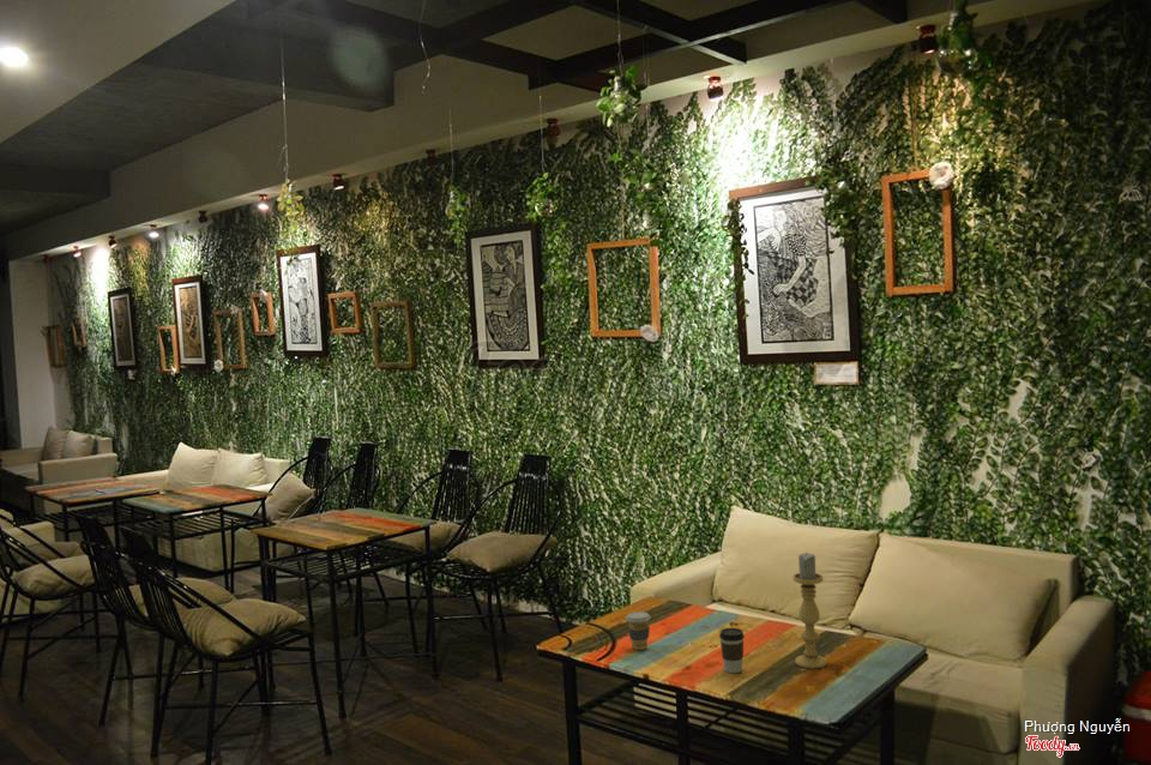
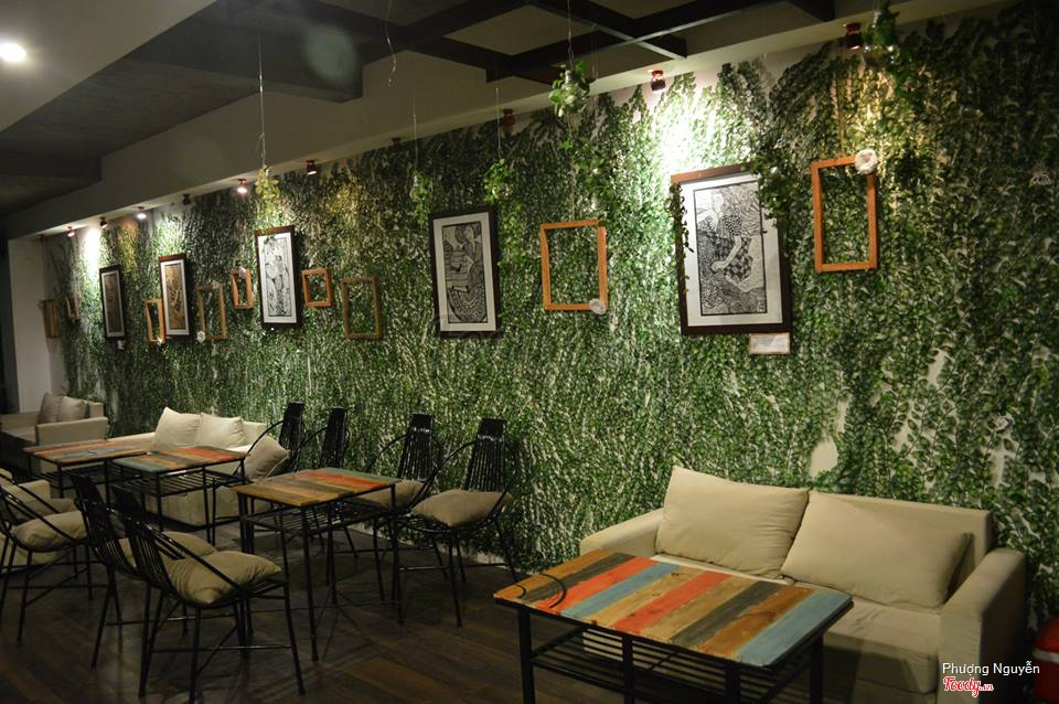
- coffee cup (638, 631)
- candle holder (808, 607)
- coffee cup (731, 650)
